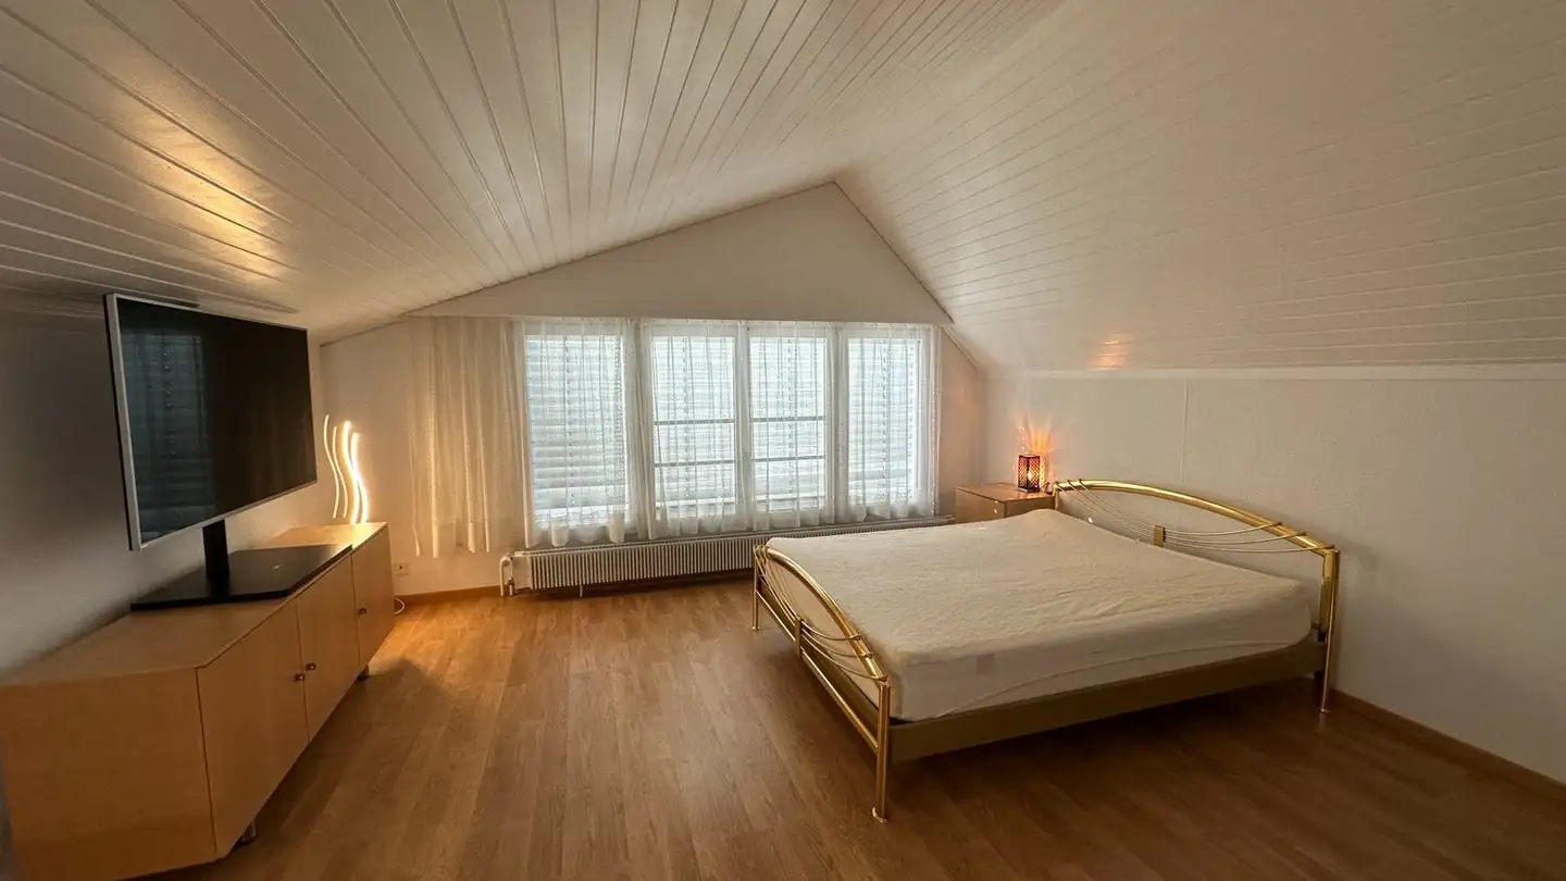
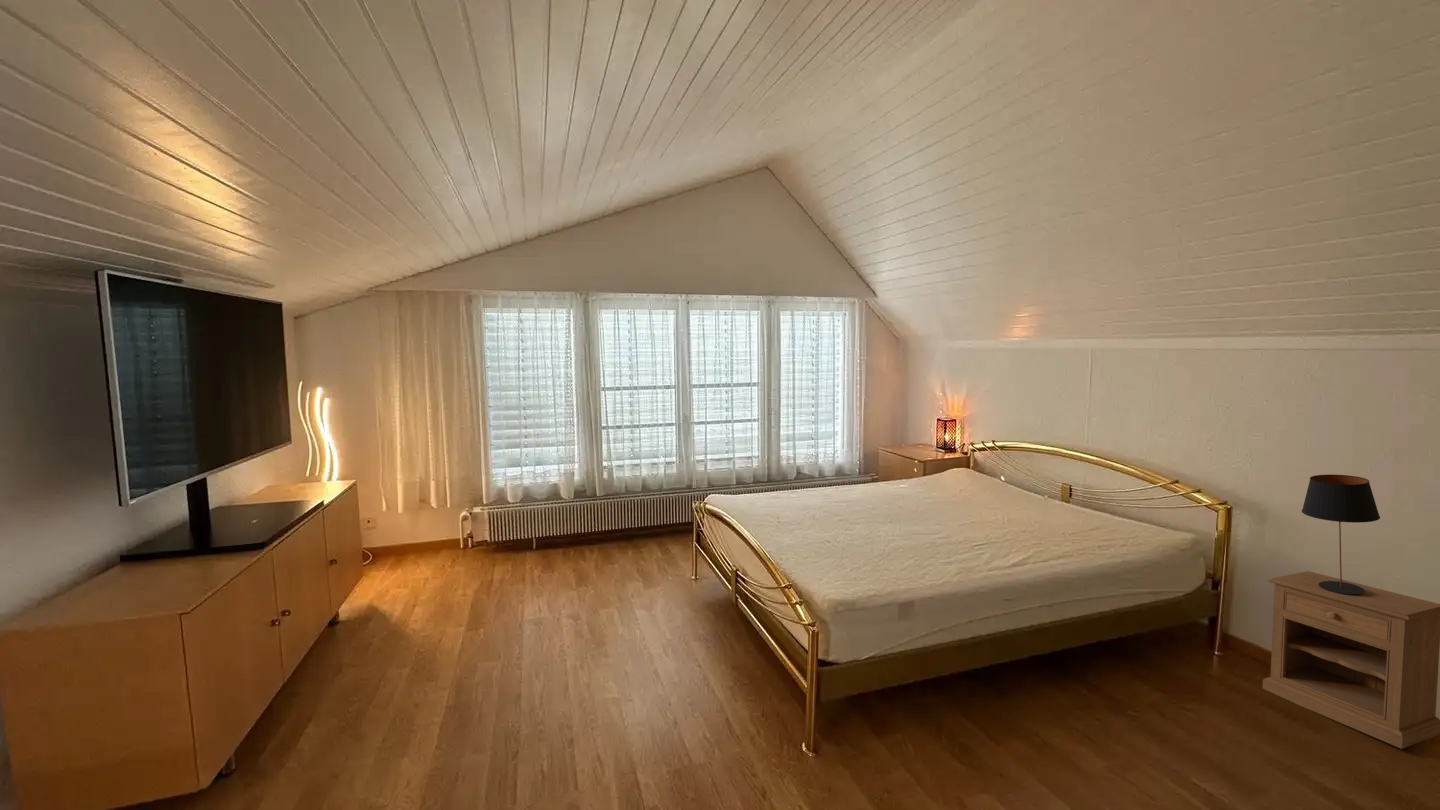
+ table lamp (1340, 534)
+ nightstand (1348, 651)
